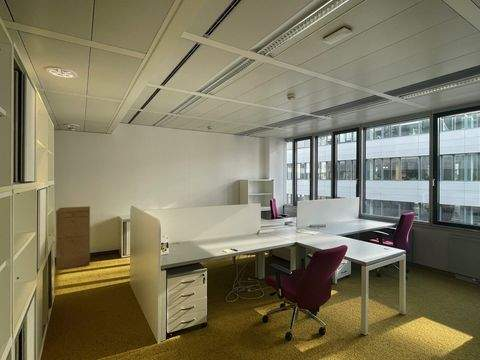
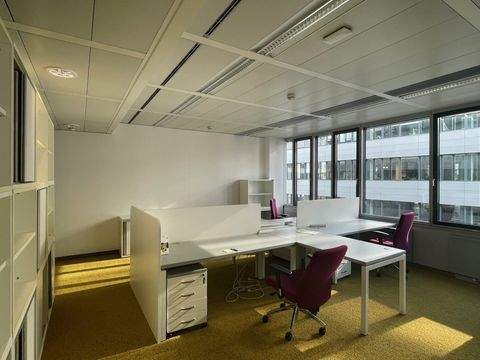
- filing cabinet (74, 235)
